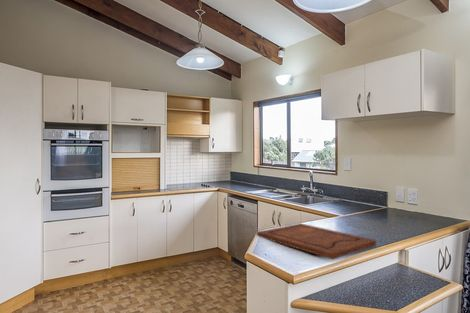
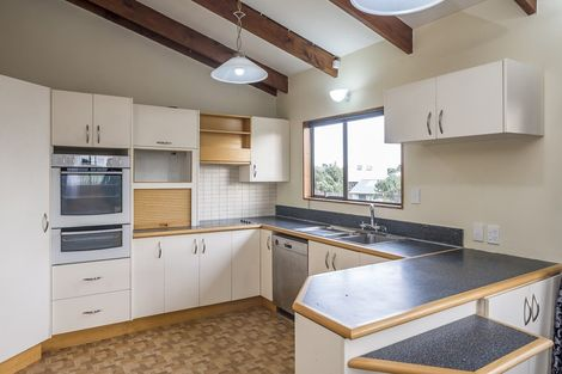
- cutting board (313, 238)
